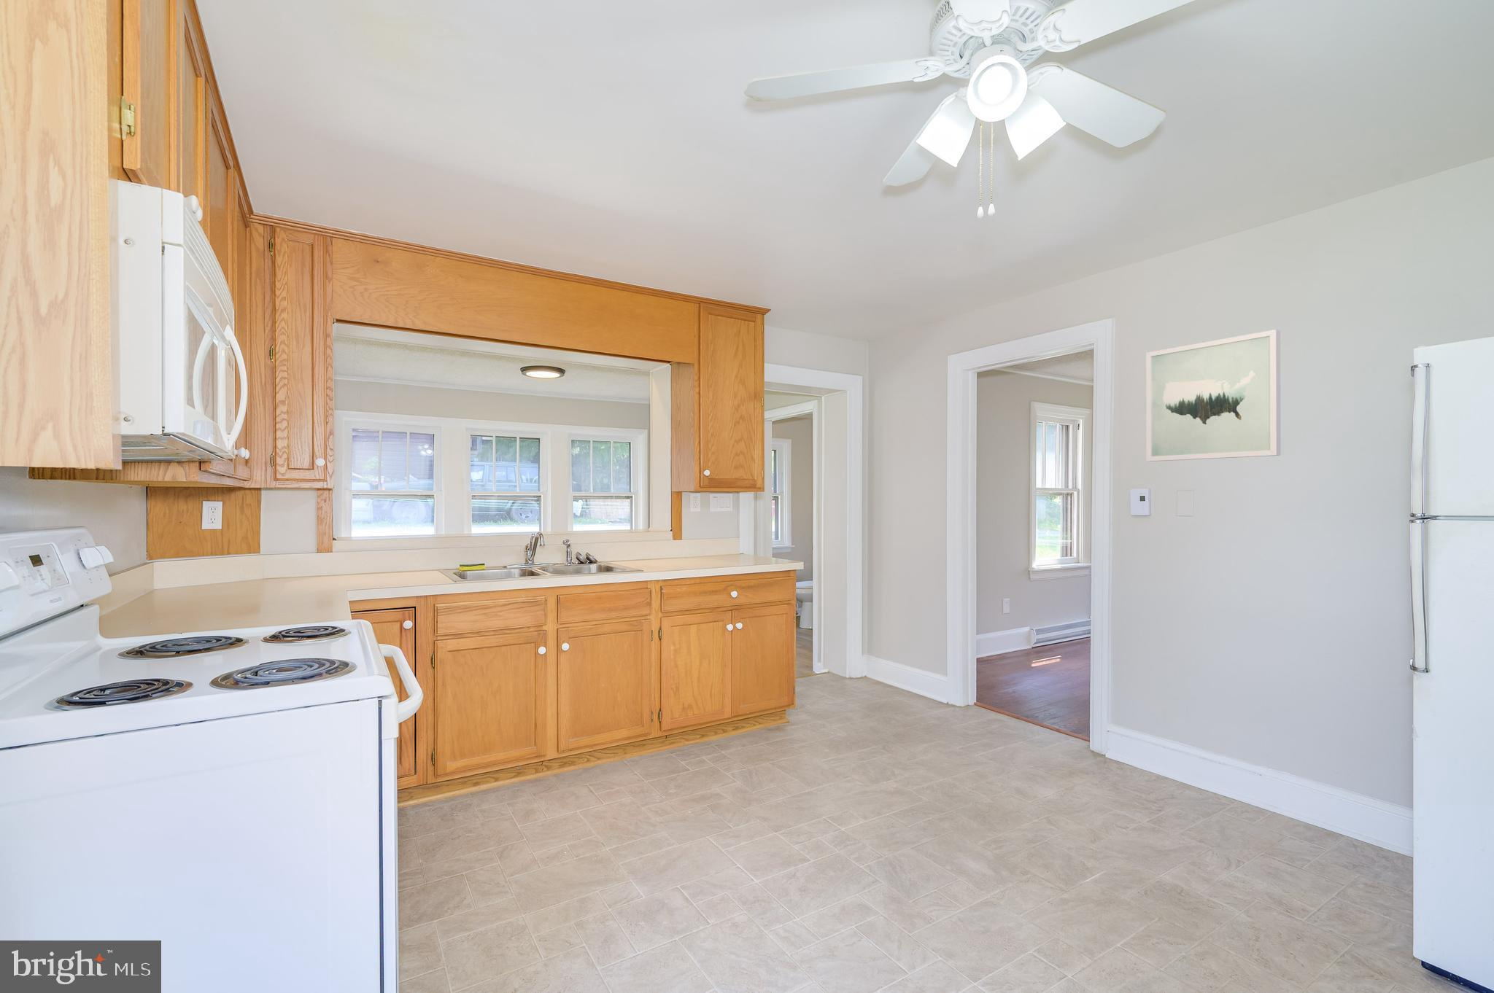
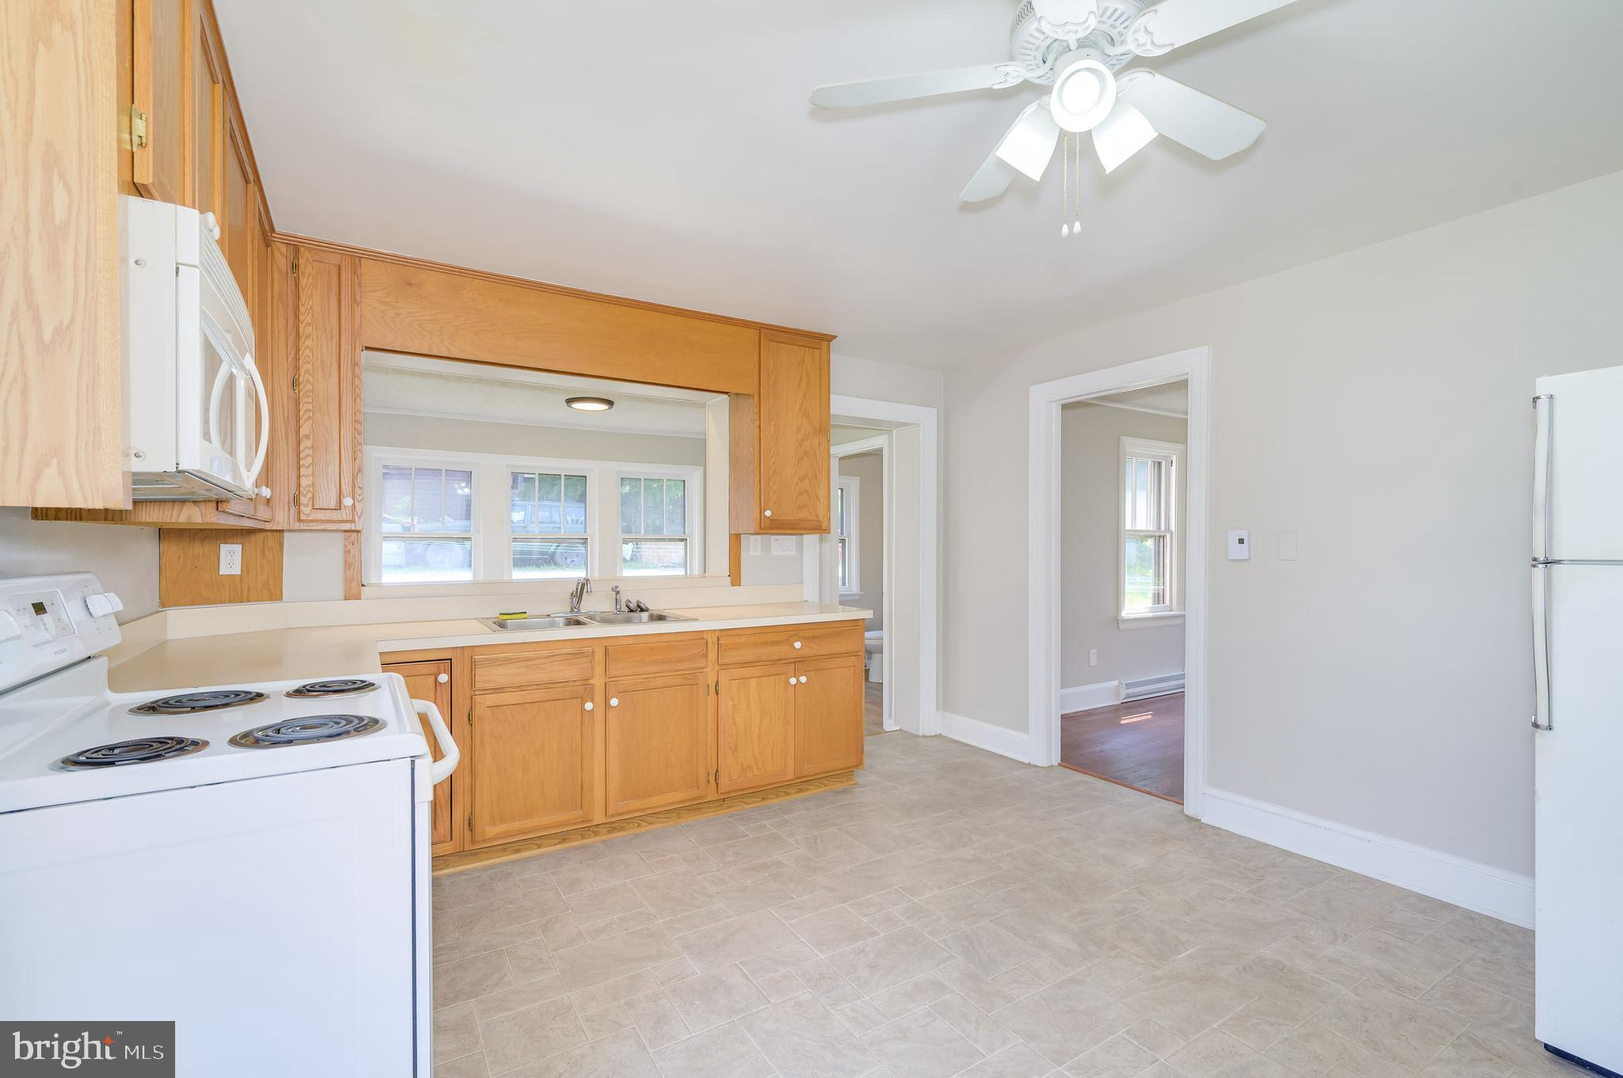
- wall art (1208, 400)
